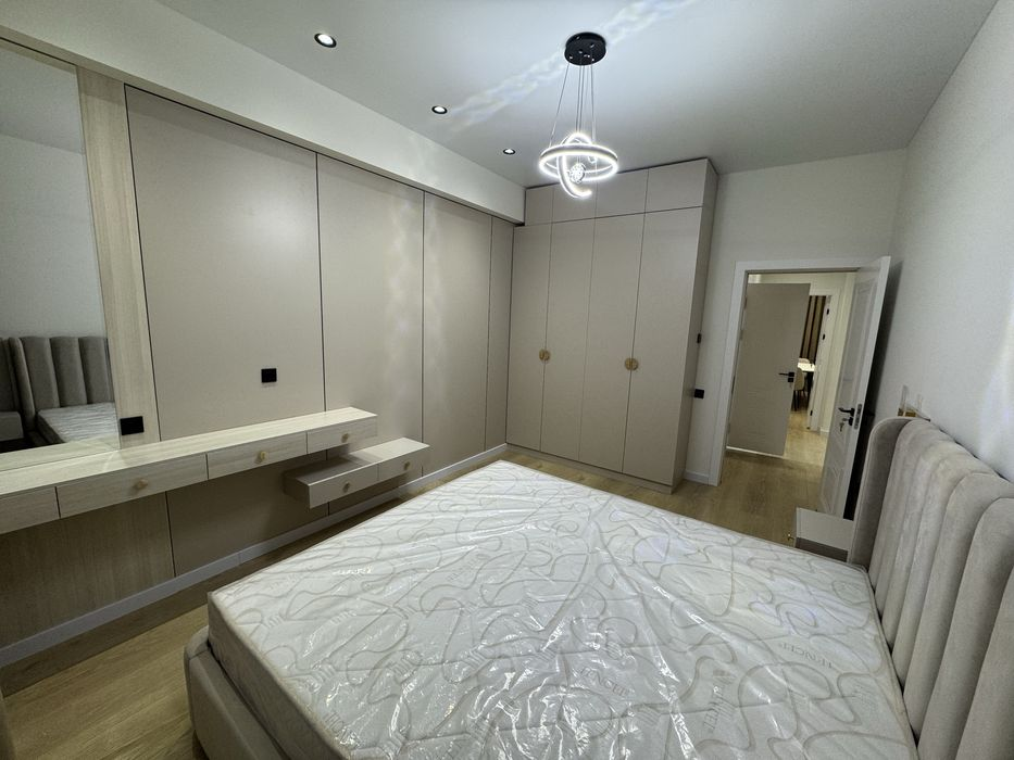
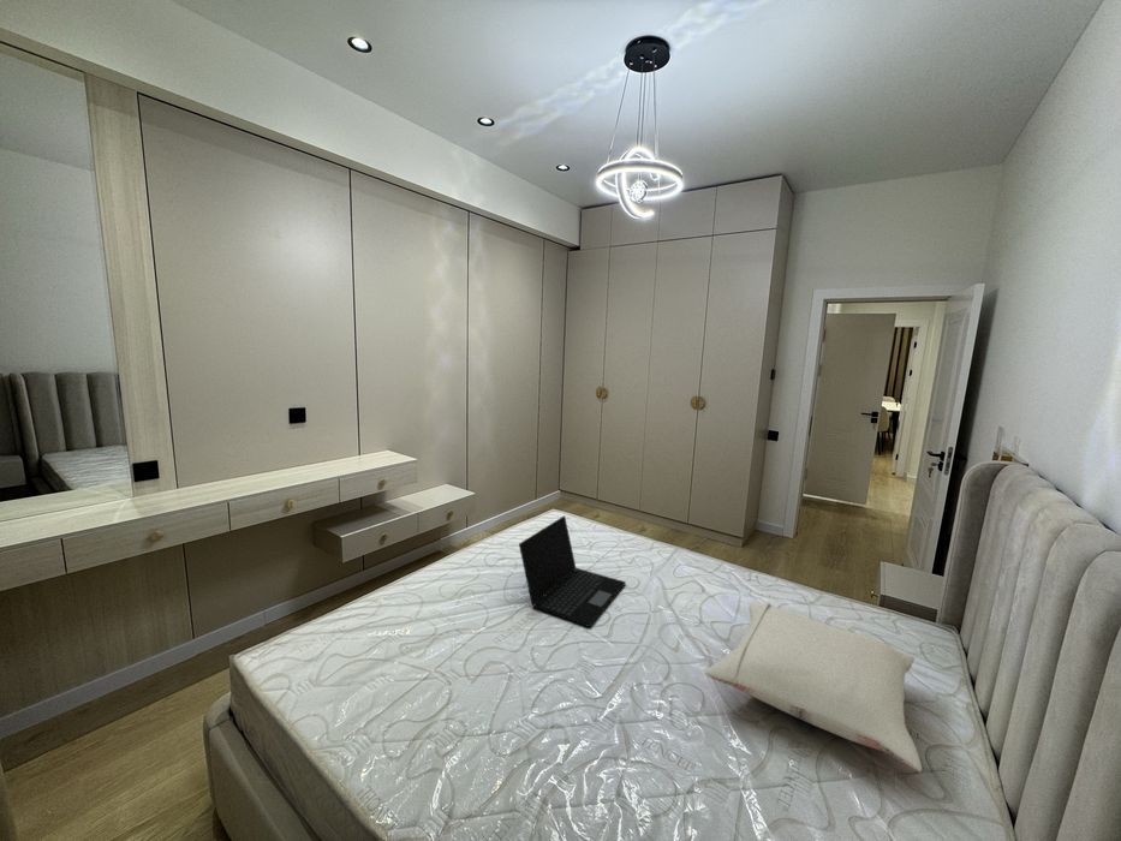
+ laptop (574, 565)
+ pillow (813, 667)
